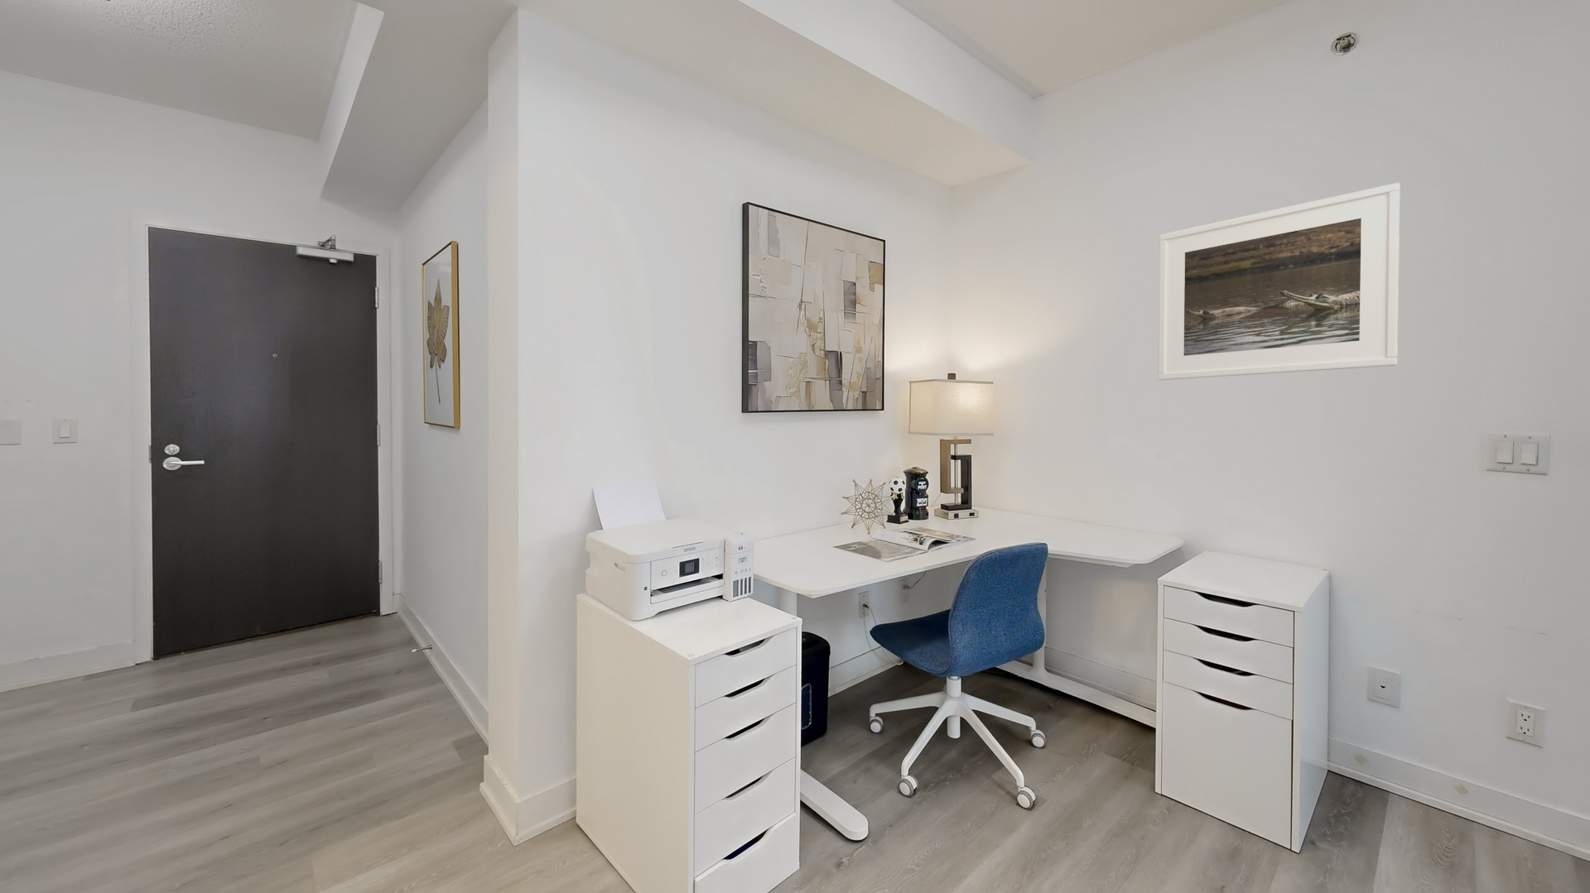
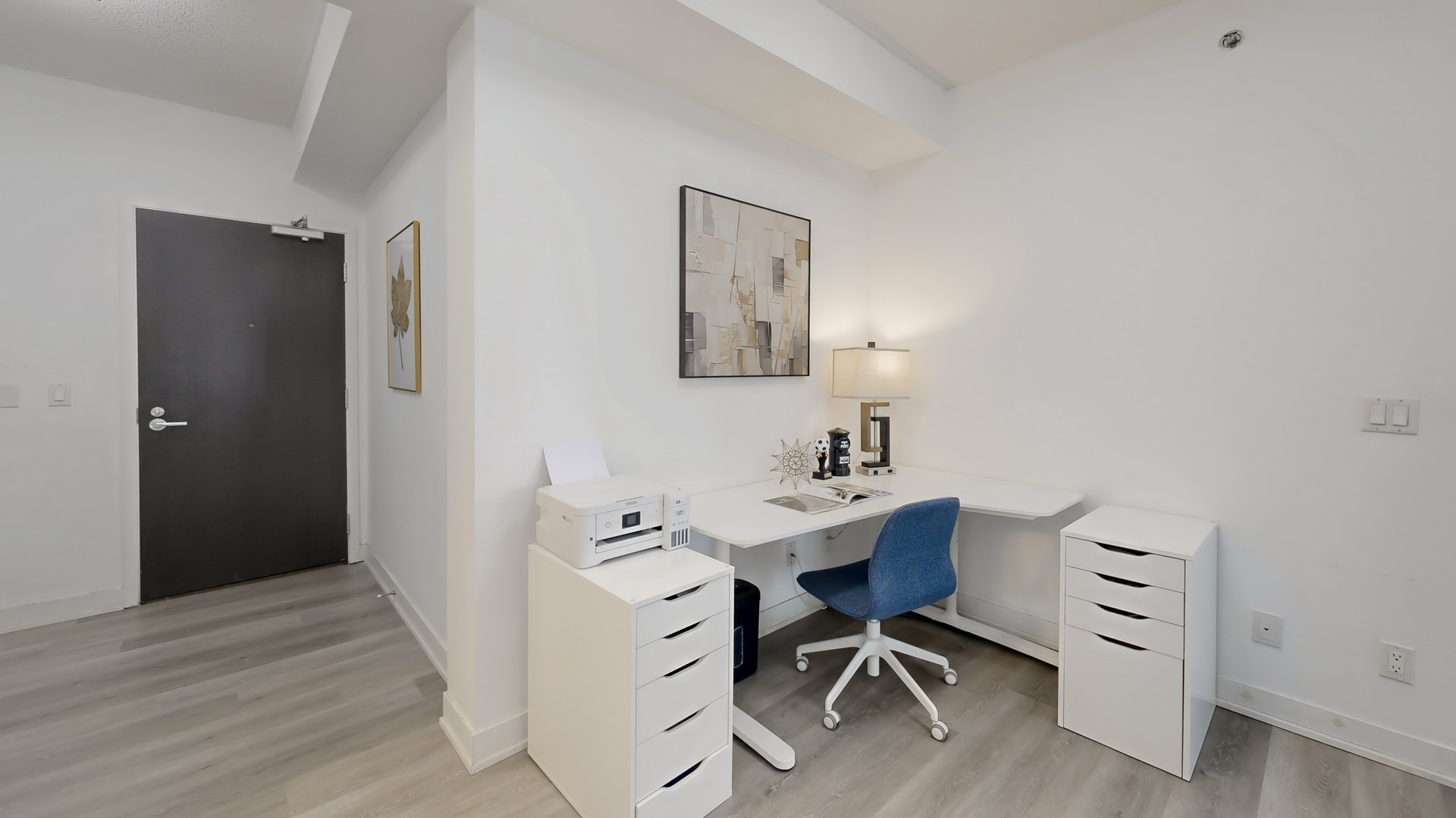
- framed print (1265, 293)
